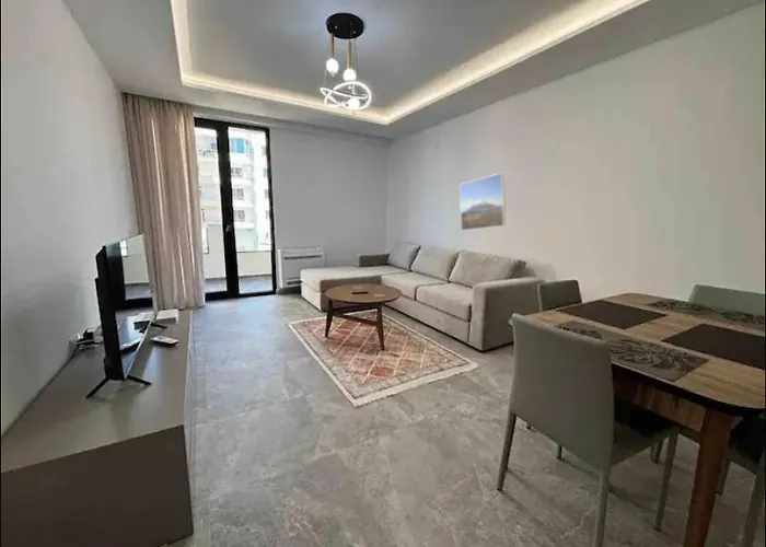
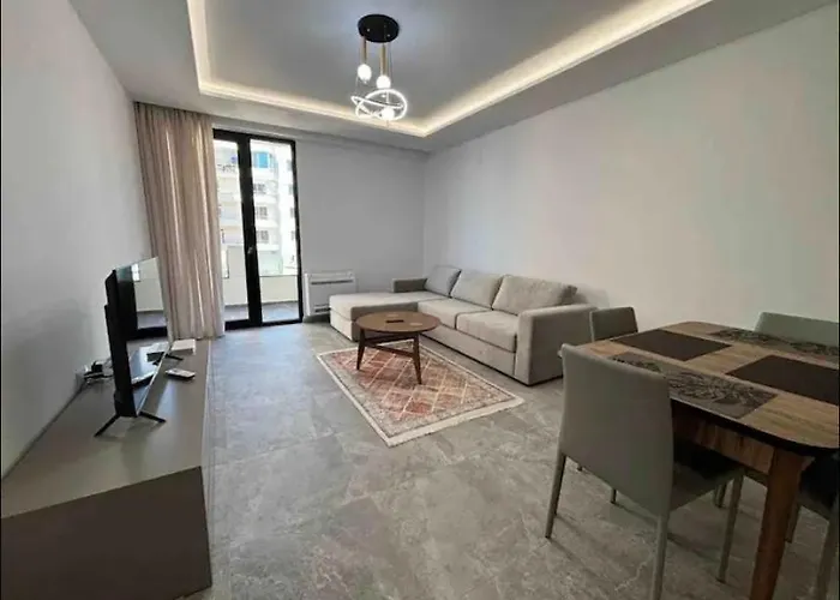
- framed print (480, 203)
